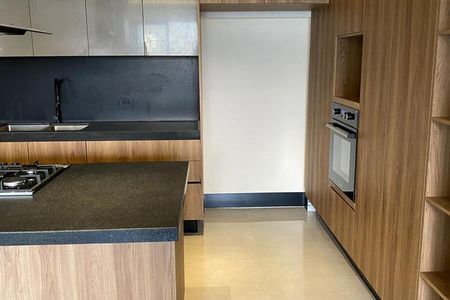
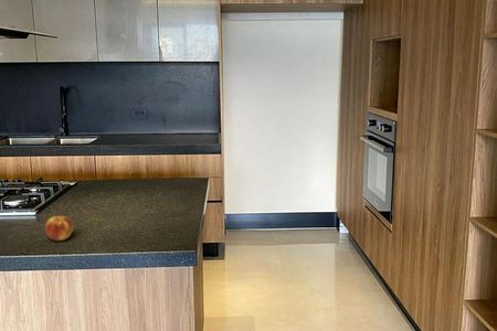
+ fruit (59, 227)
